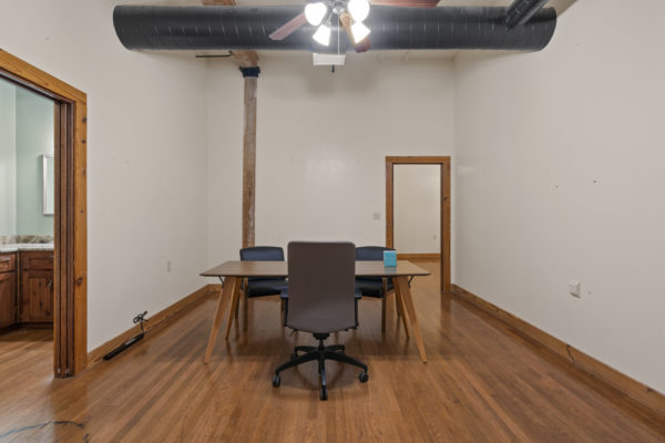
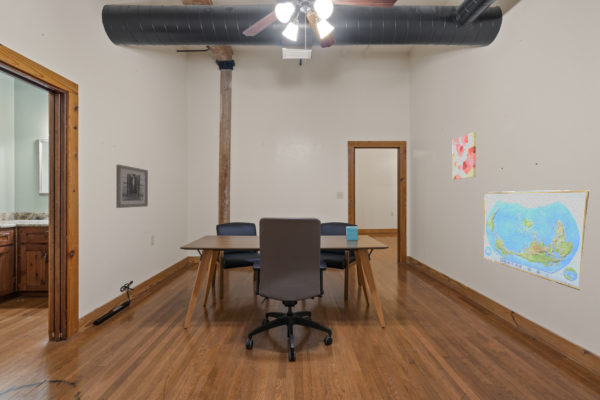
+ wall art (133, 187)
+ world map (524, 231)
+ wall art (463, 157)
